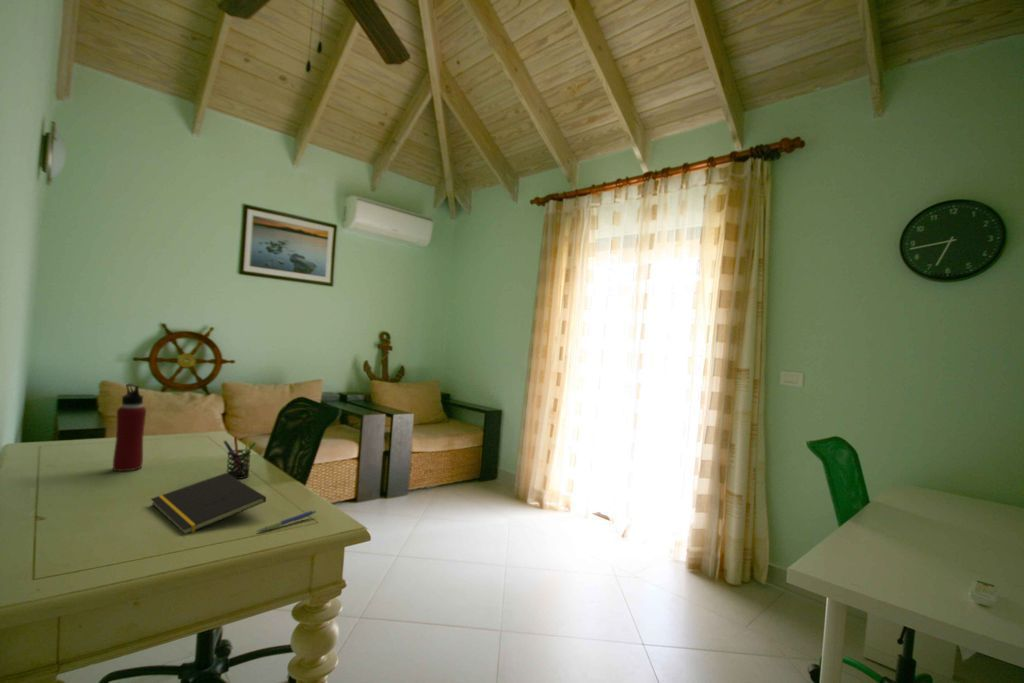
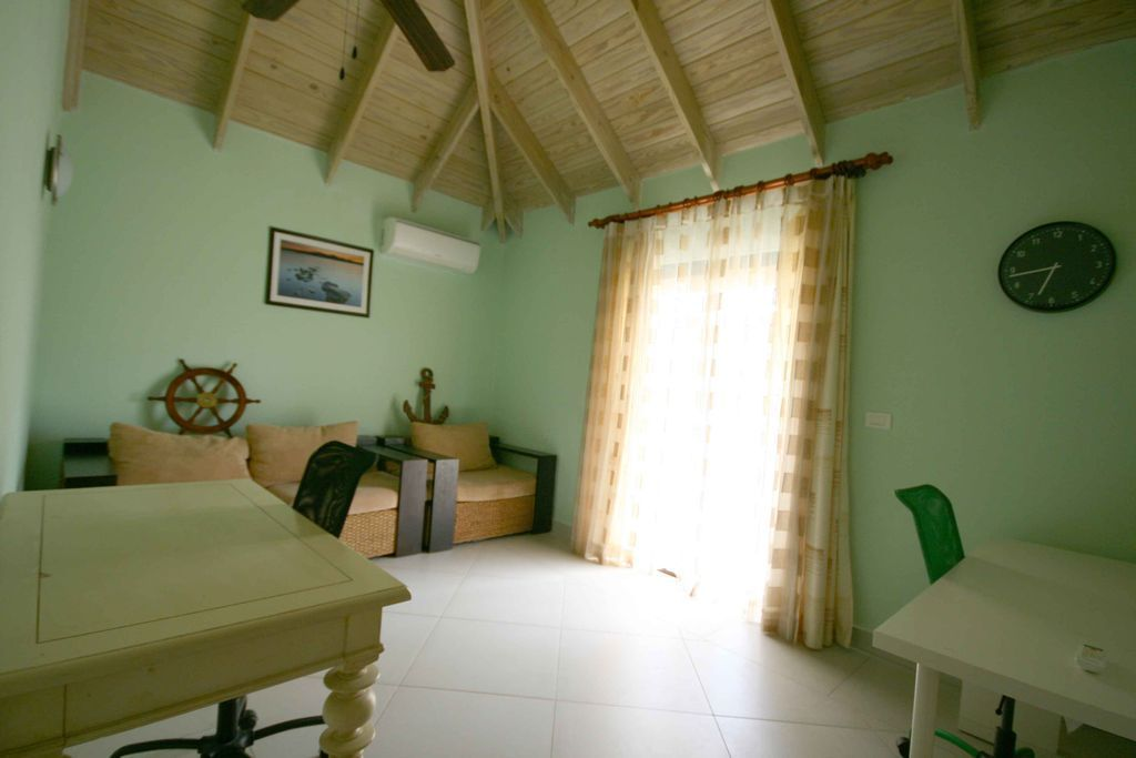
- pen (287, 520)
- pen holder (241, 455)
- notepad (208, 500)
- water bottle (130, 426)
